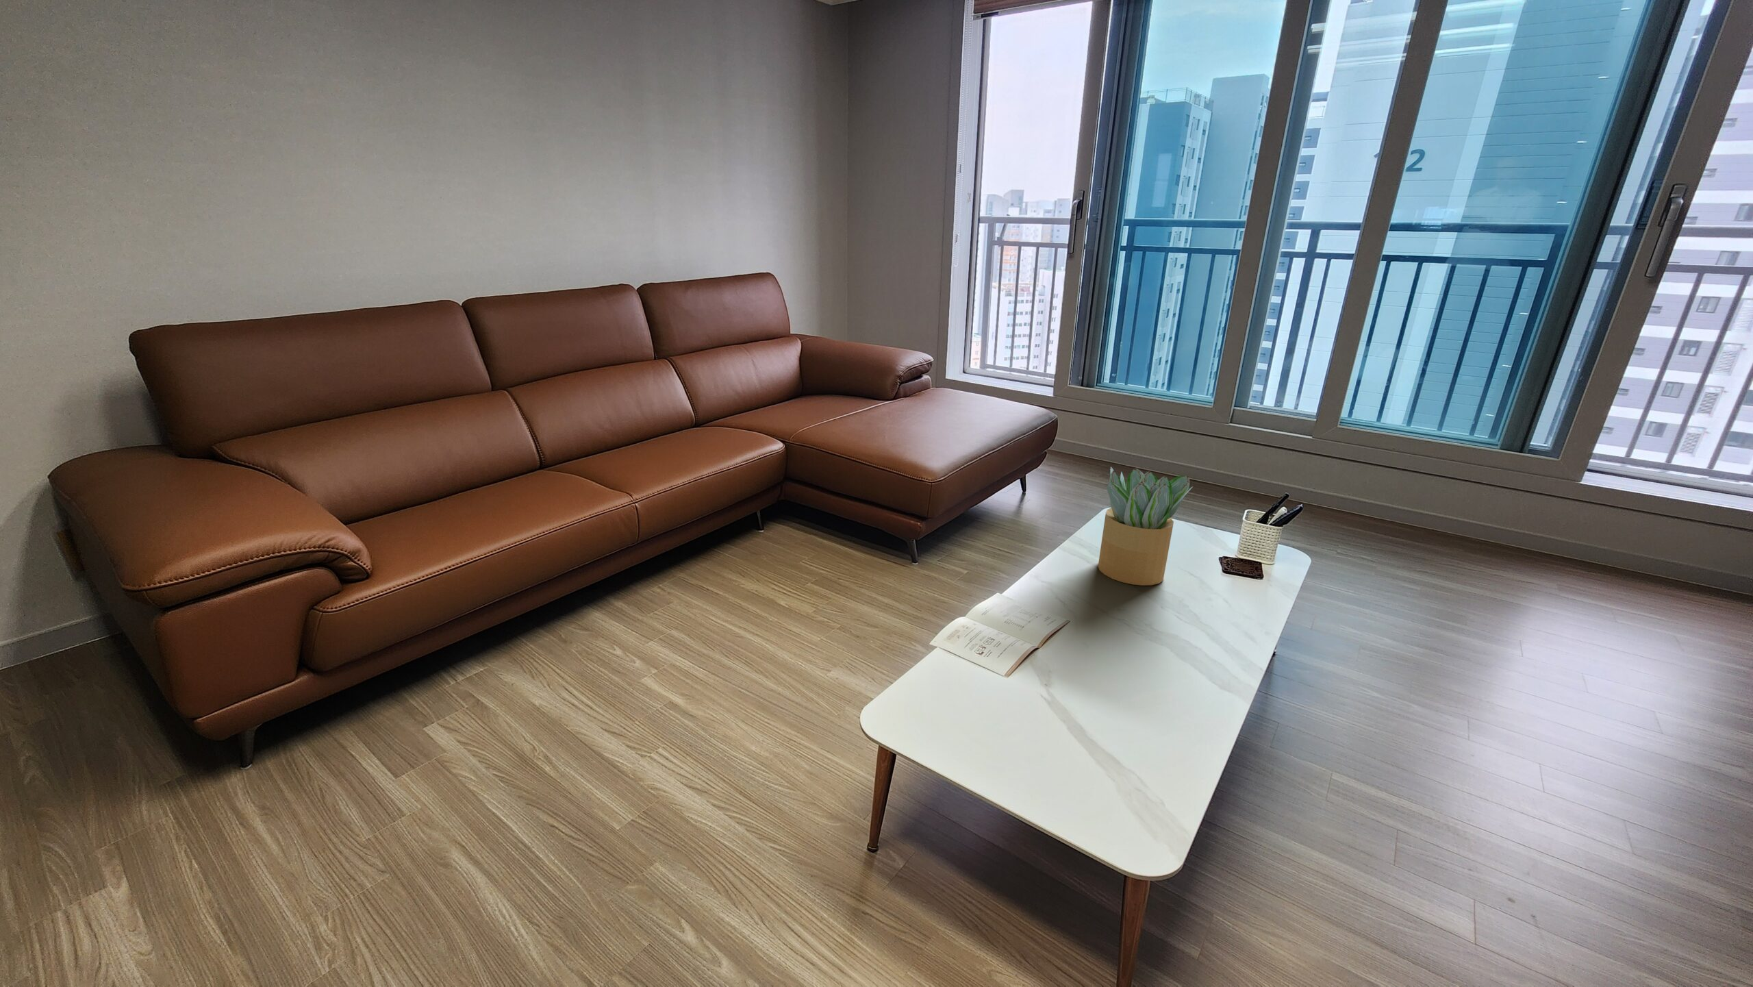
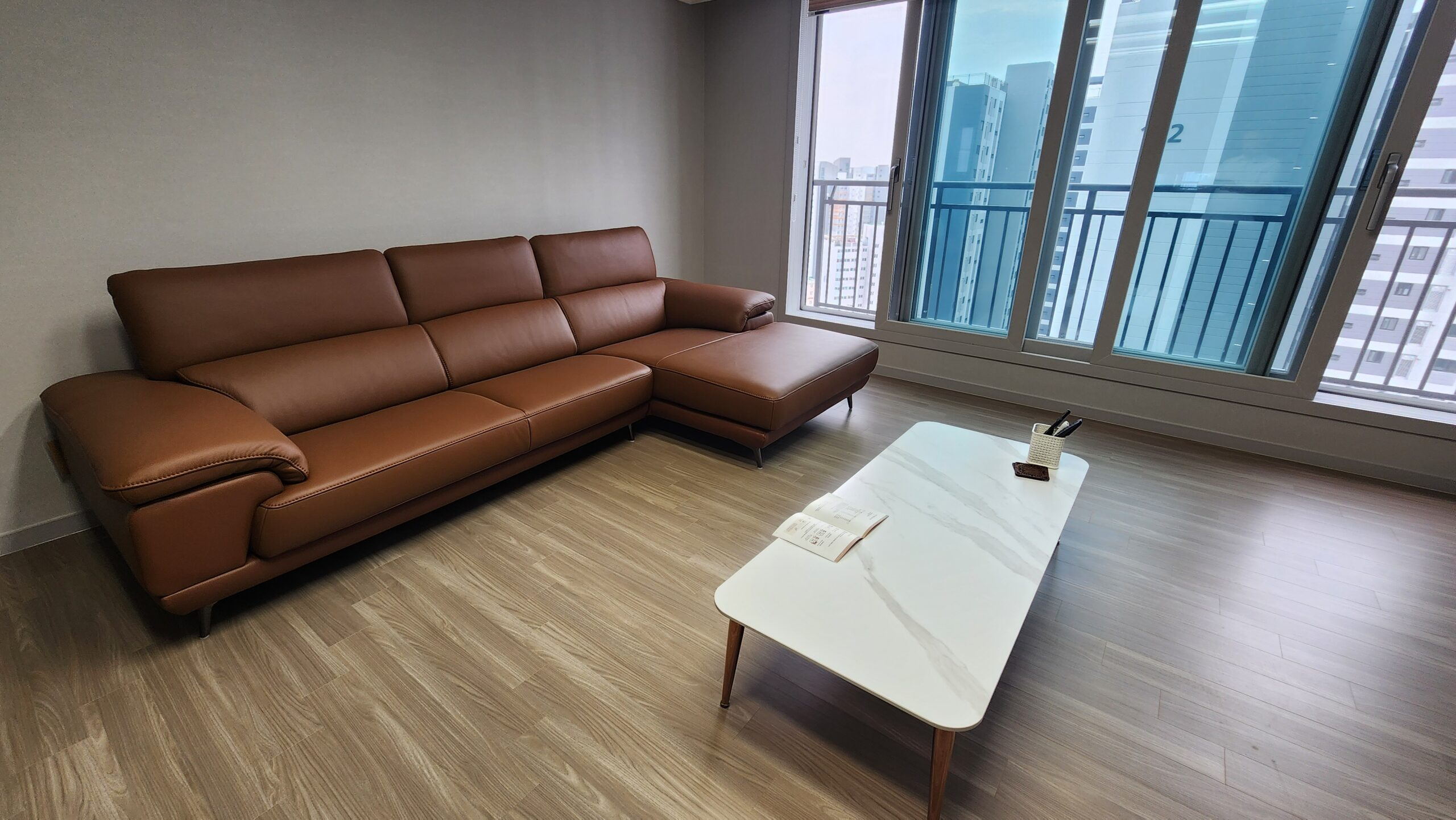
- potted plant (1143, 525)
